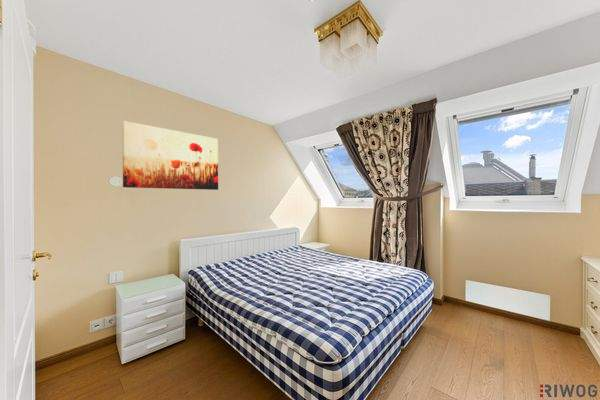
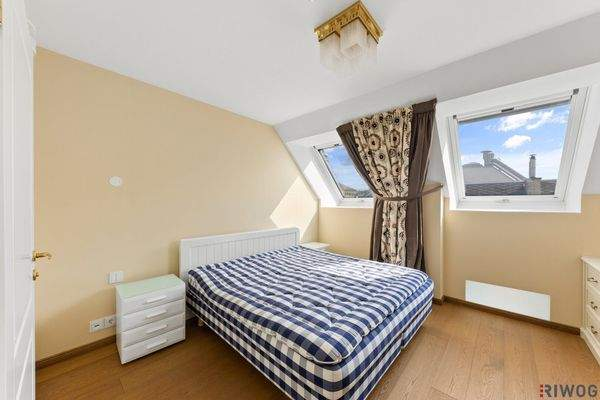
- wall art (176, 159)
